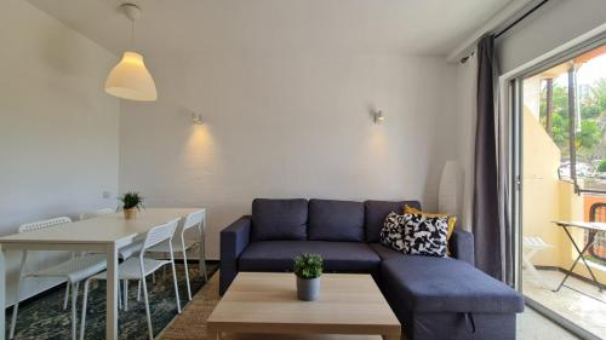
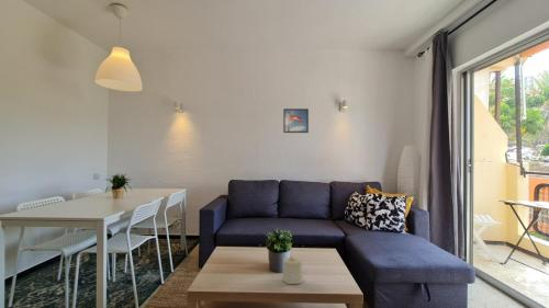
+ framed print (295, 121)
+ candle (292, 267)
